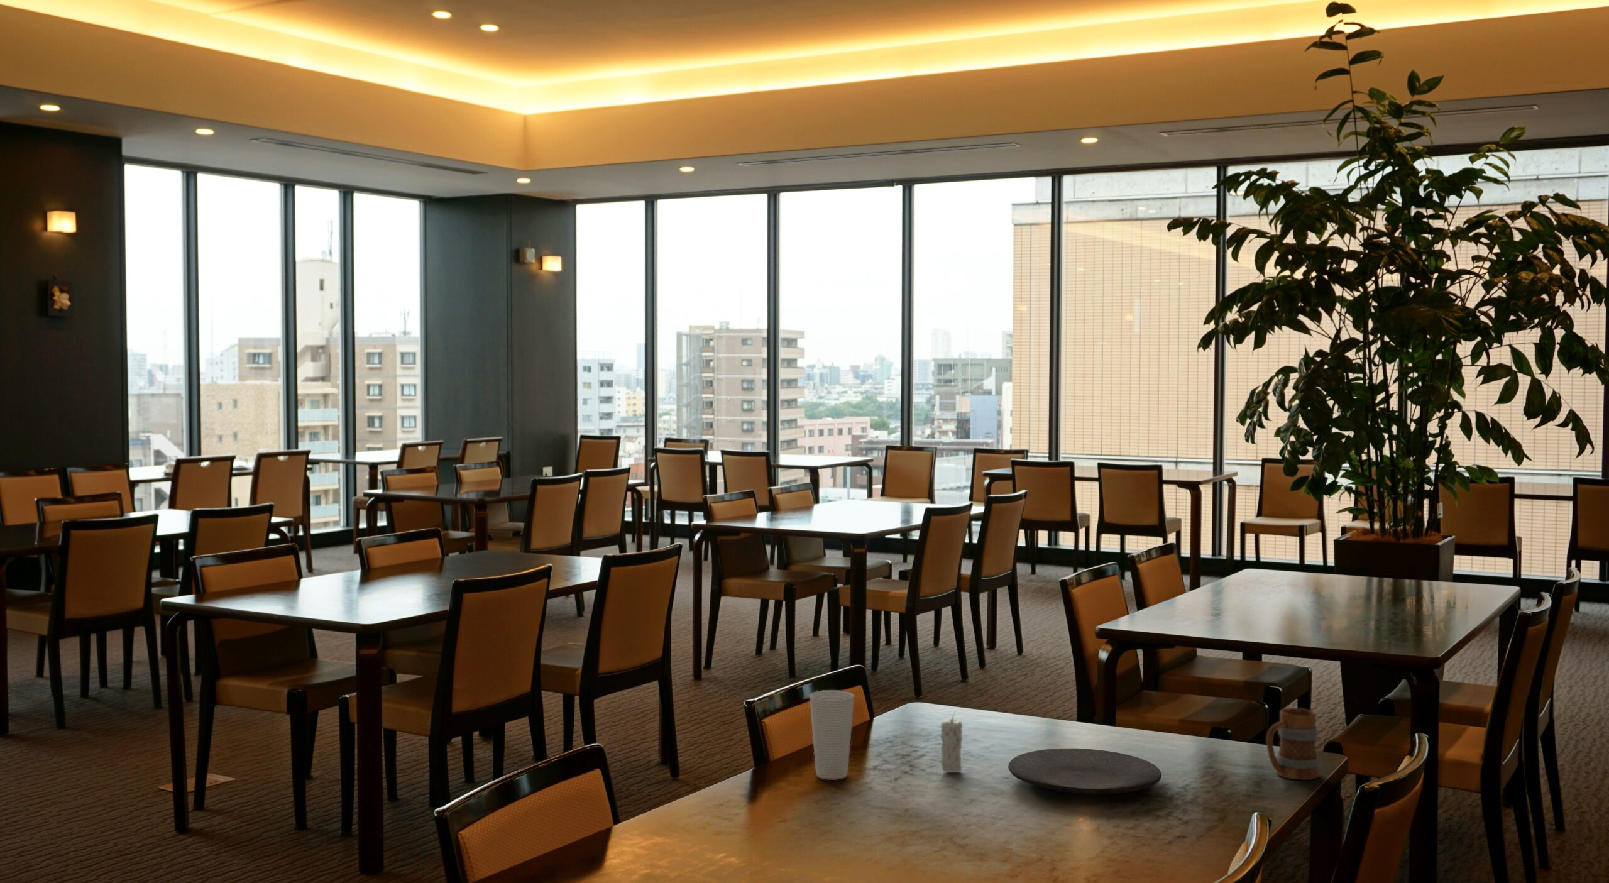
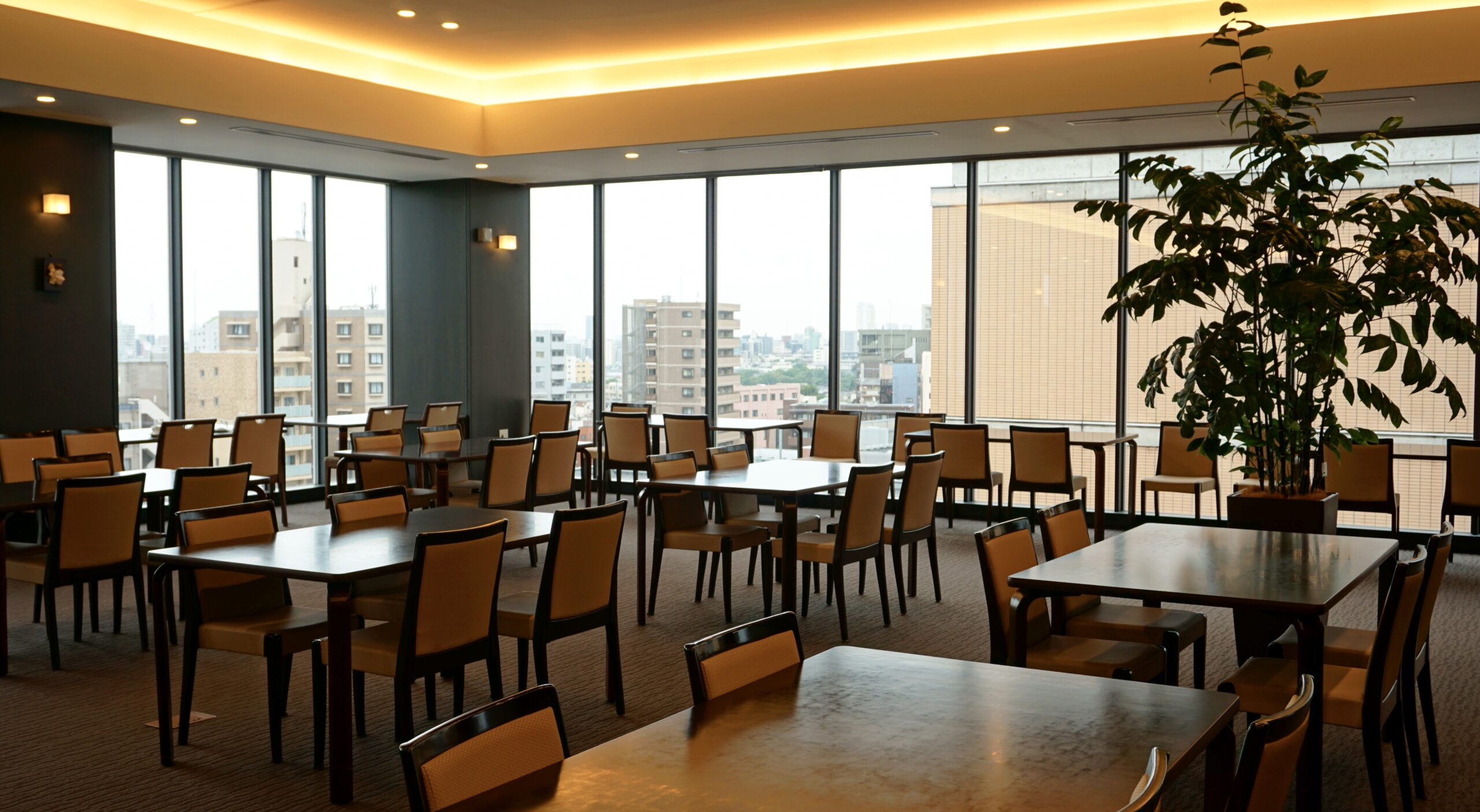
- candle (951, 741)
- cup (832, 735)
- mug (1290, 744)
- plate (1084, 775)
